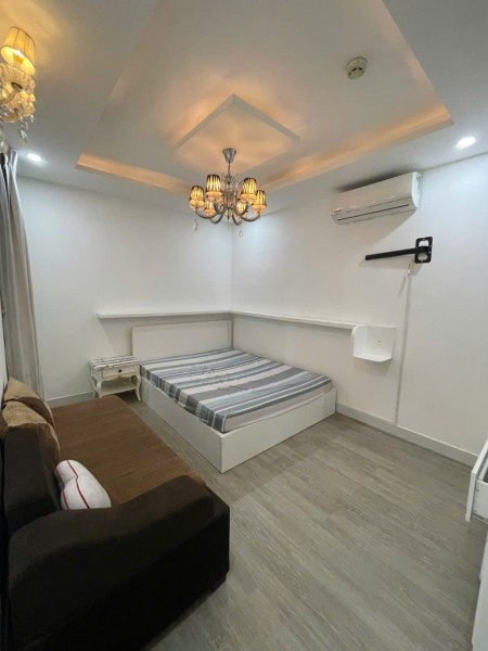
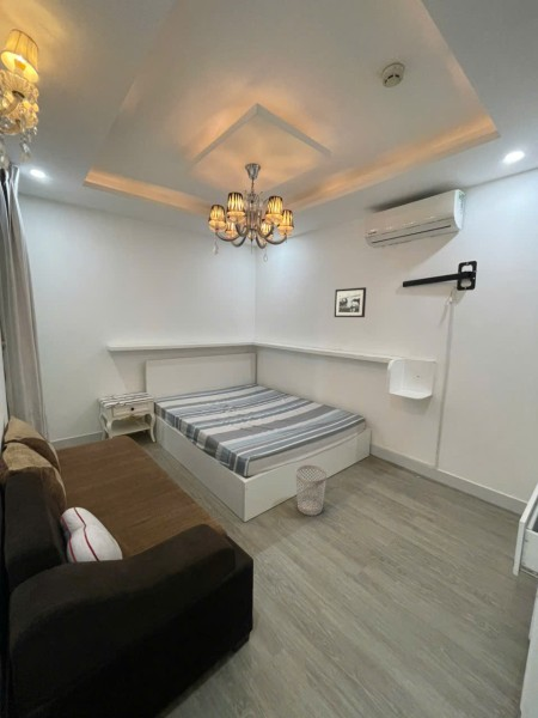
+ picture frame (349, 303)
+ wastebasket (310, 489)
